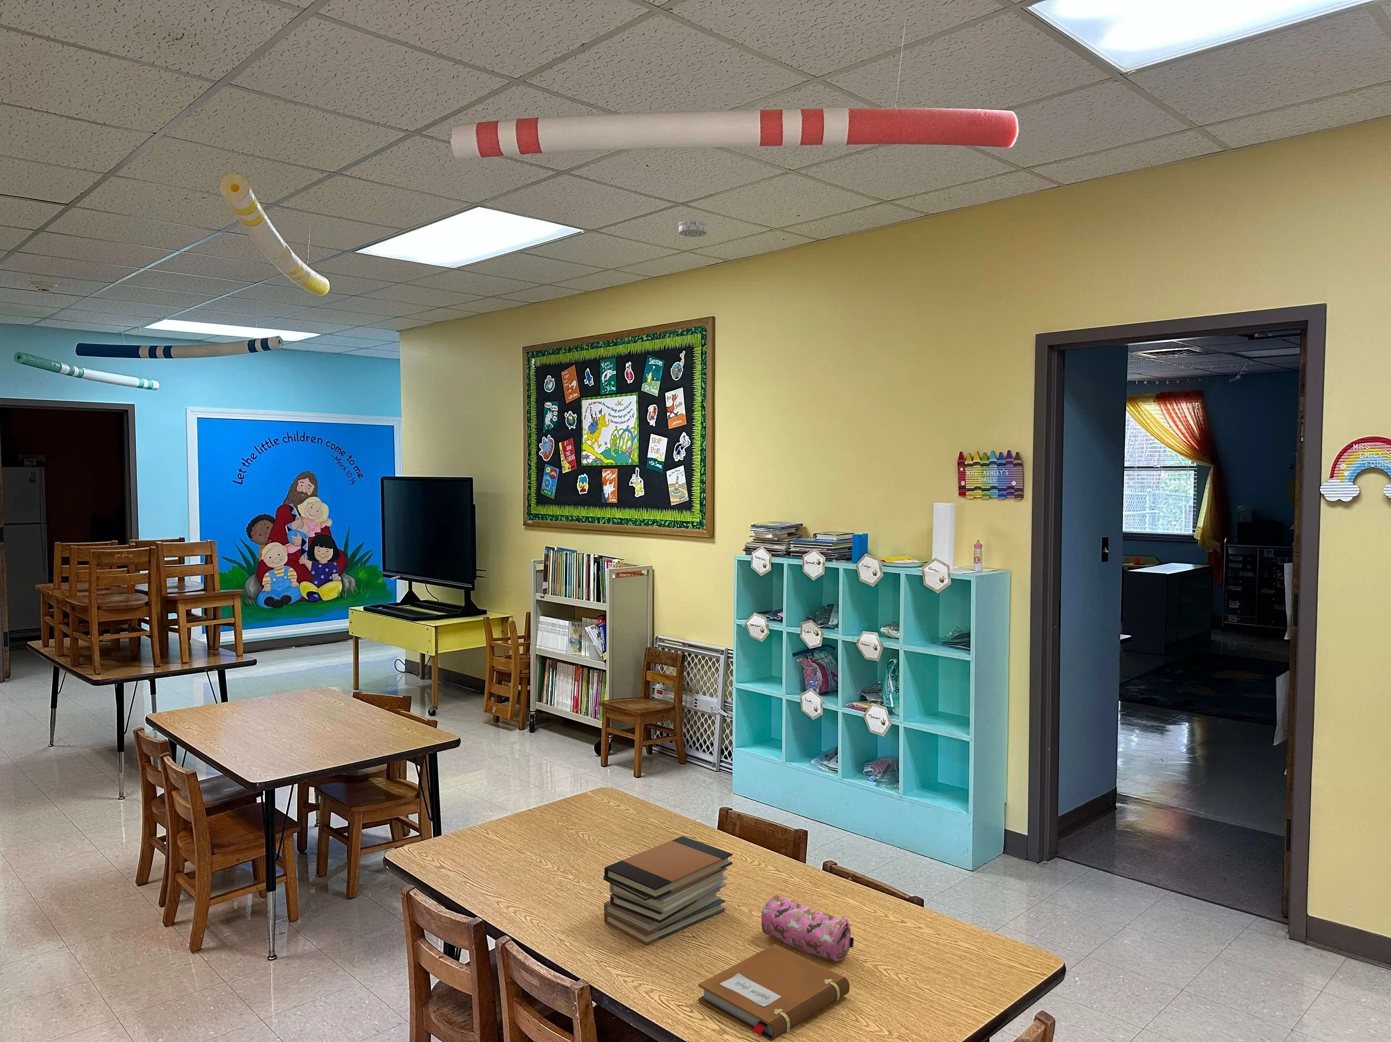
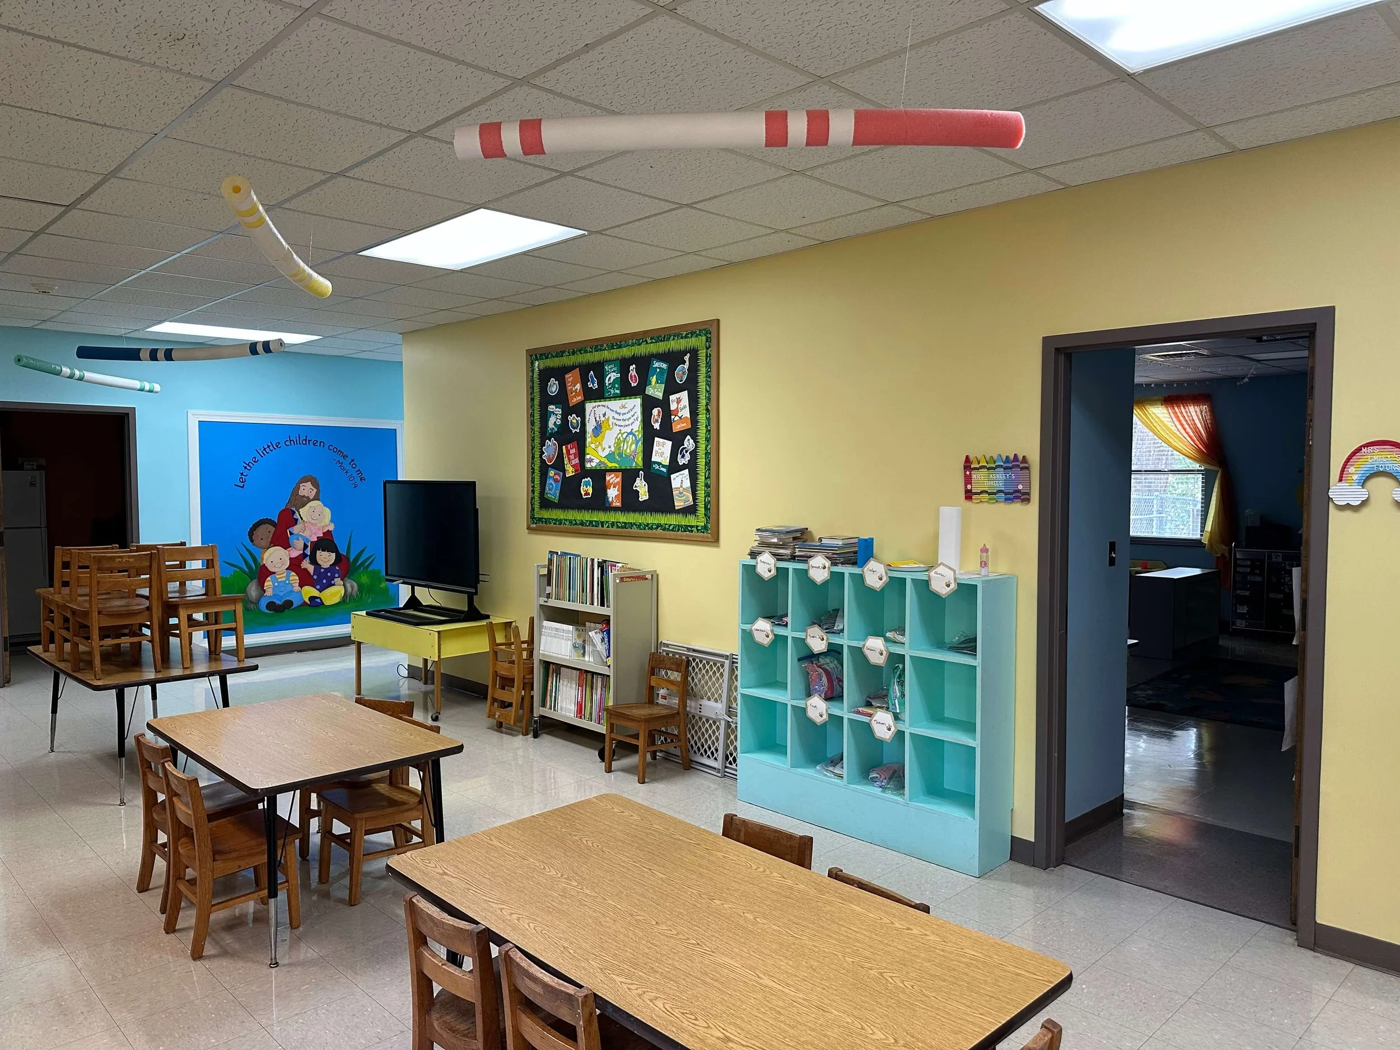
- book stack (668, 888)
- smoke detector (692, 228)
- pencil case (805, 926)
- notebook (772, 991)
